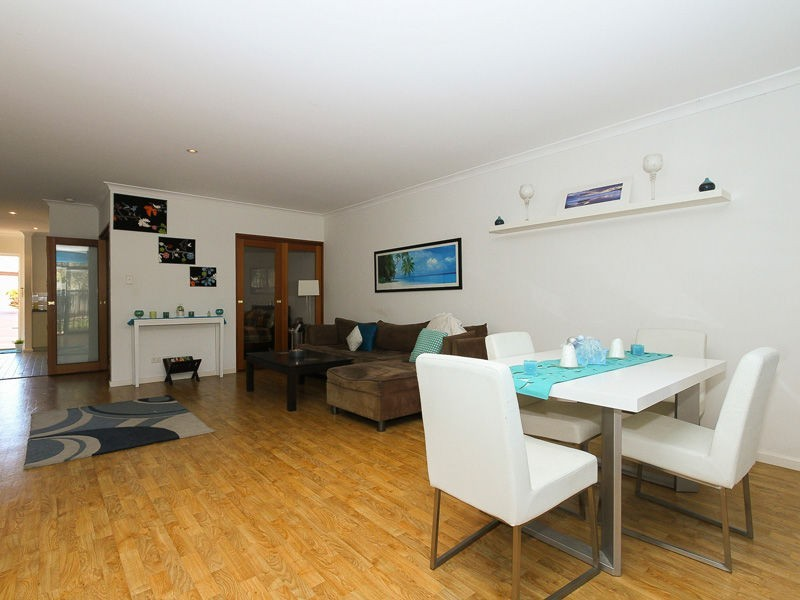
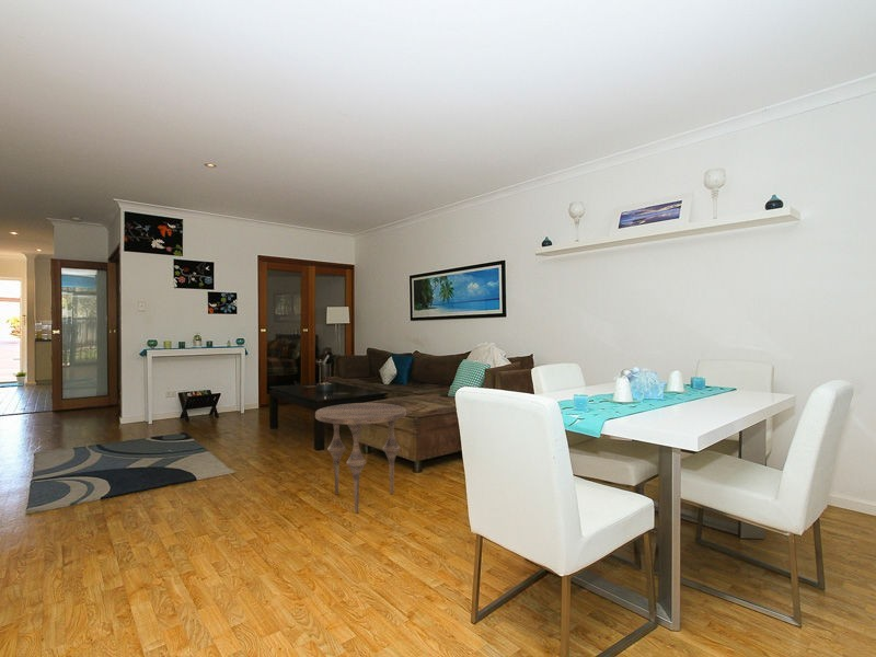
+ side table (361, 454)
